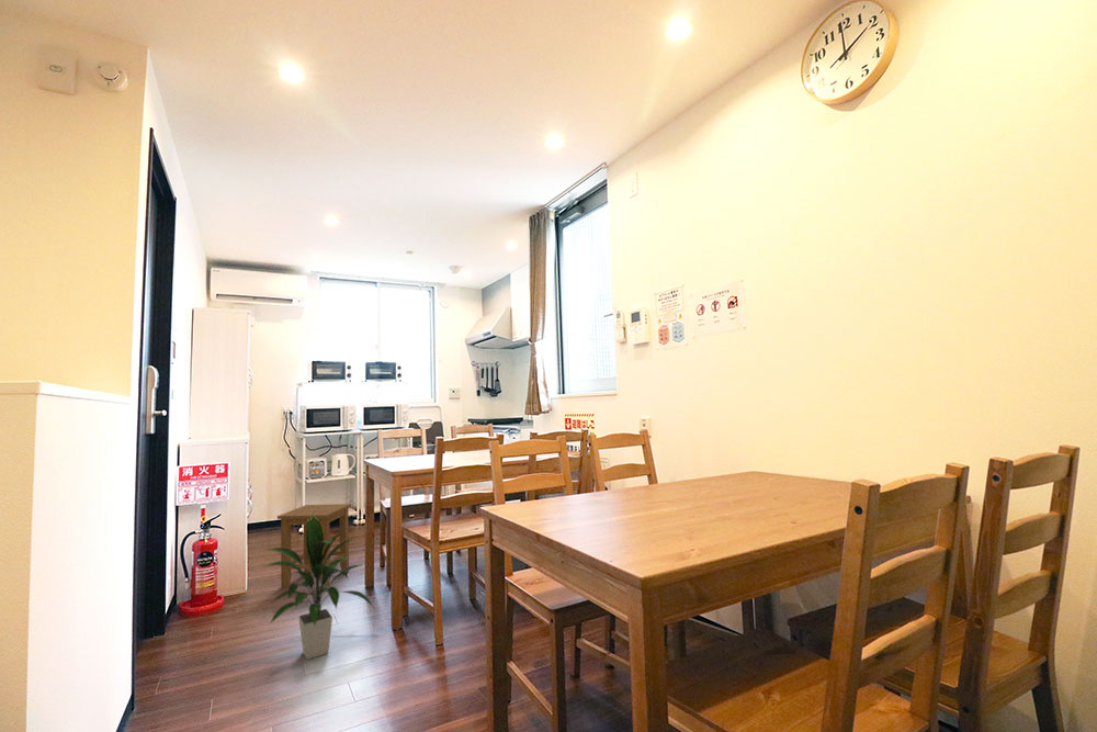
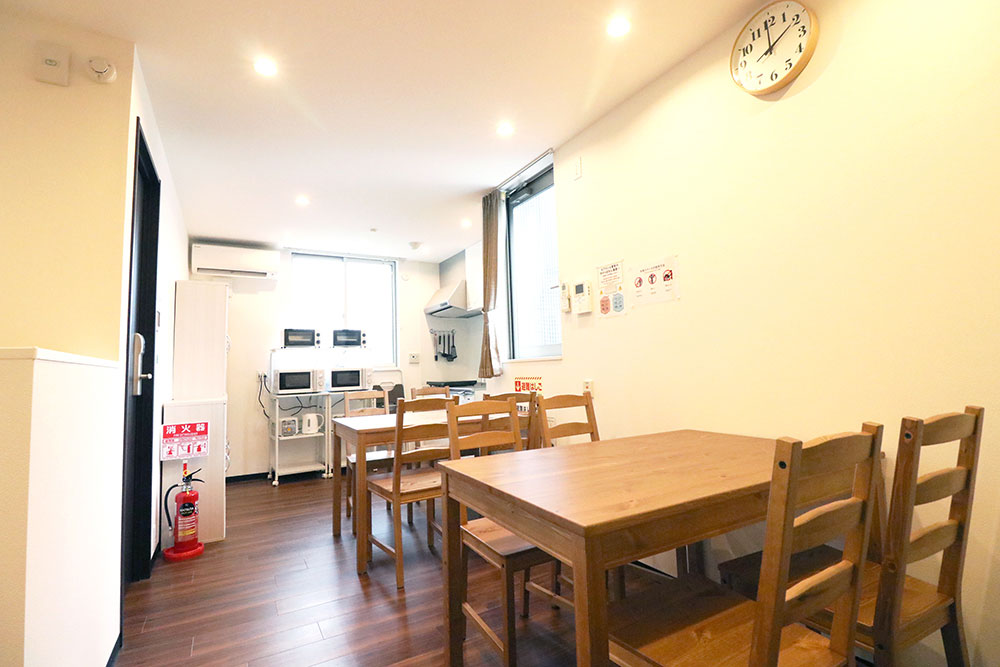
- indoor plant (320, 585)
- stool (324, 547)
